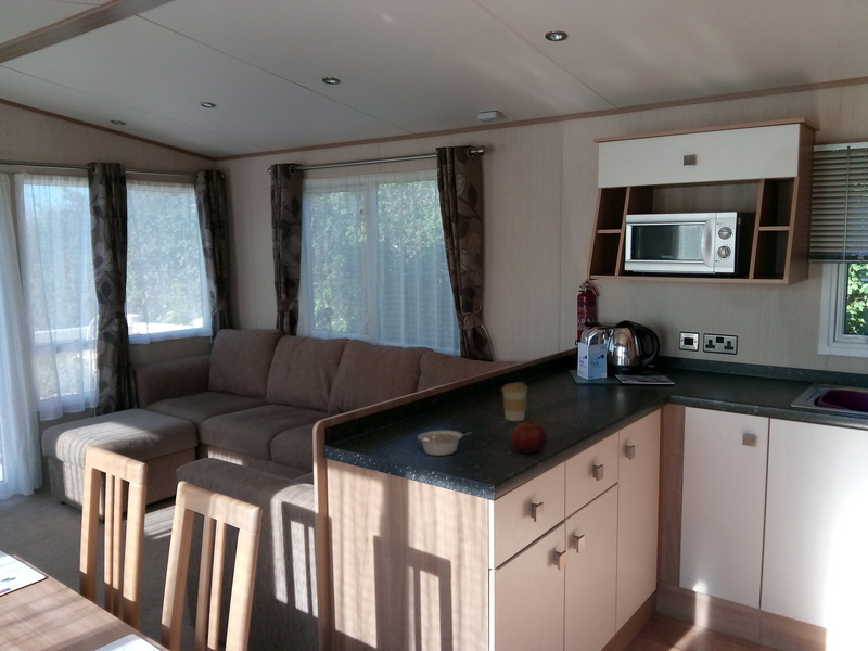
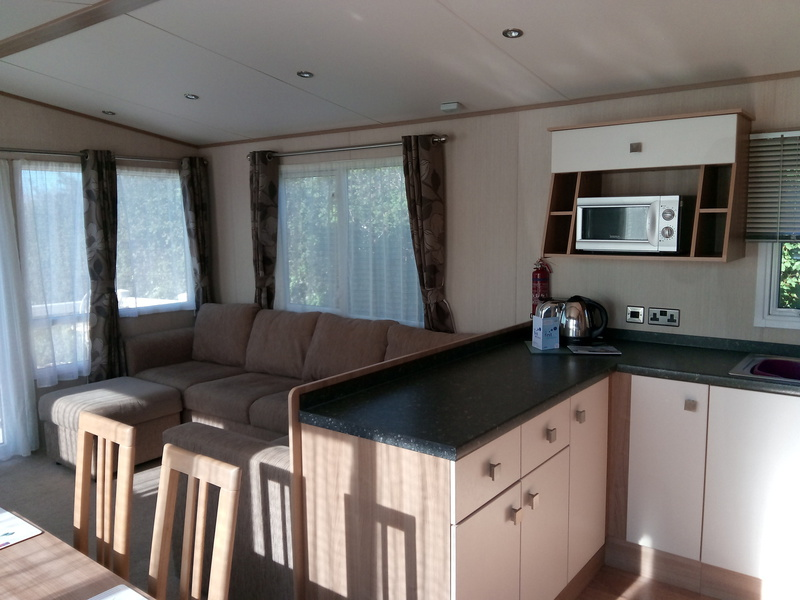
- legume (442, 442)
- coffee cup (514, 400)
- fruit (528, 436)
